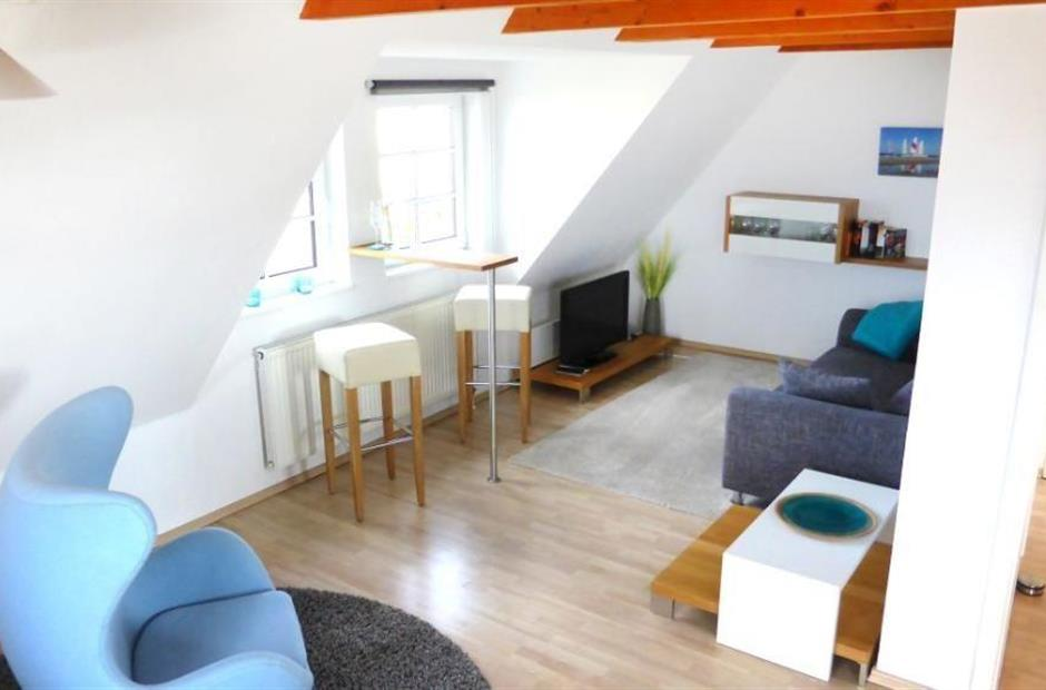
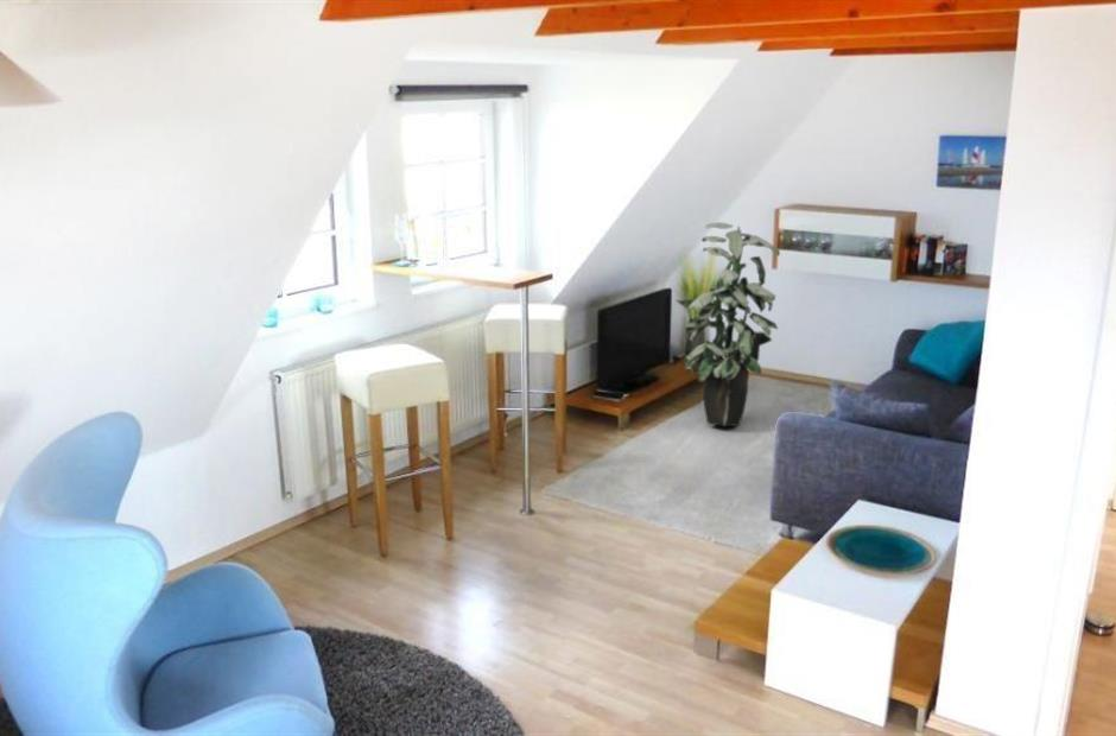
+ indoor plant (724, 324)
